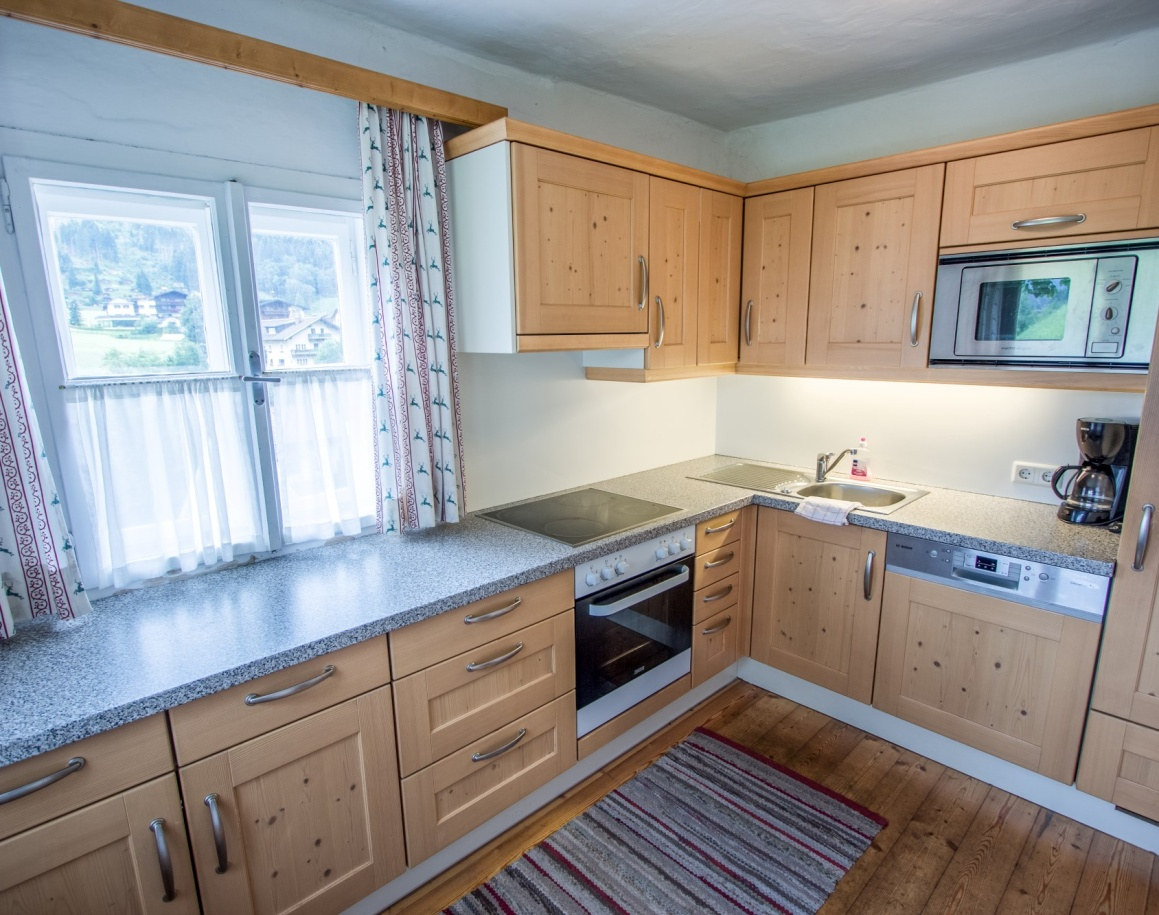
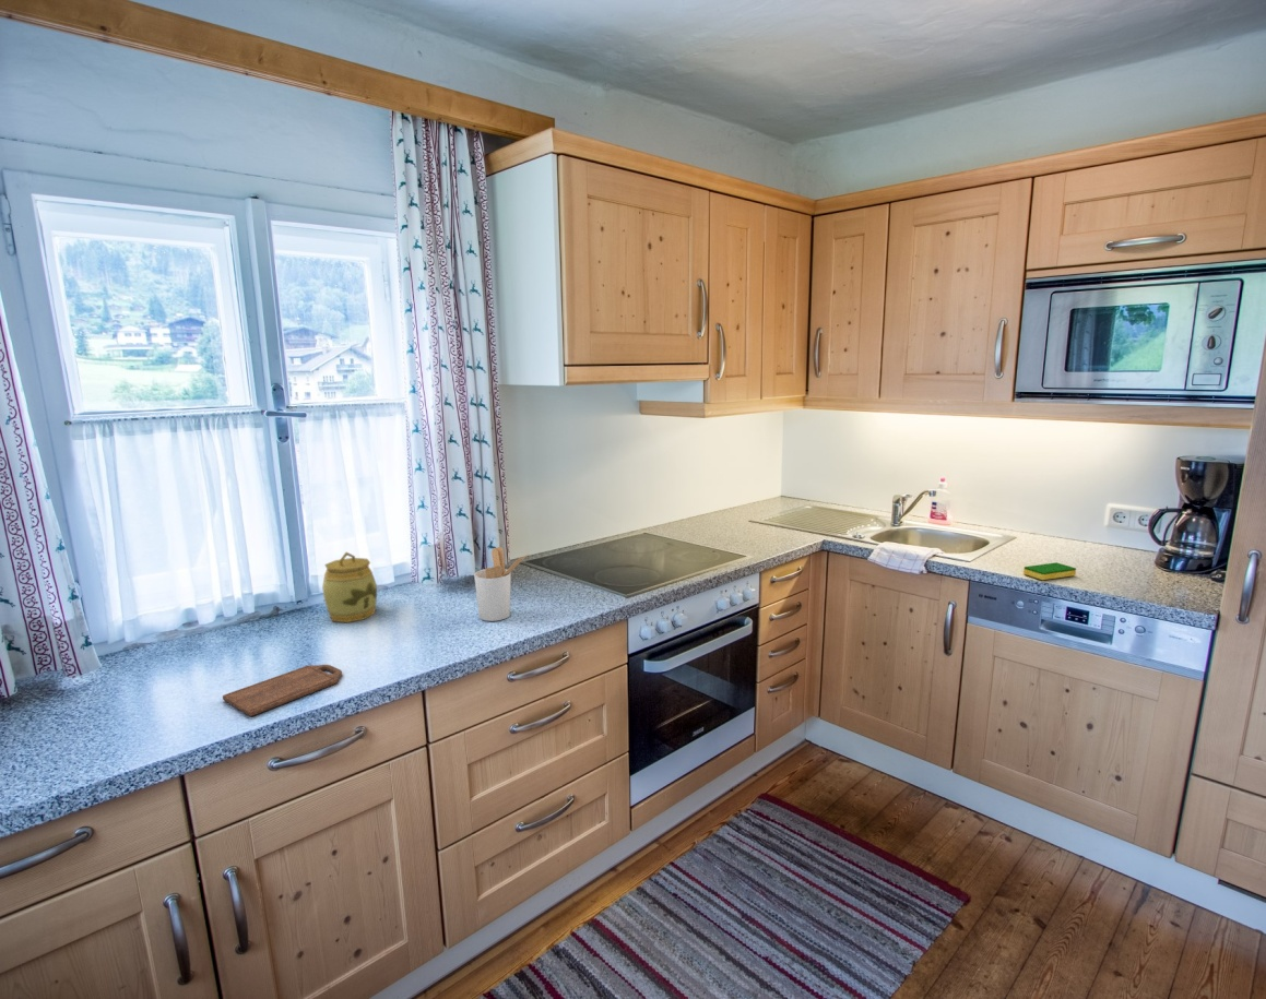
+ jar (348, 583)
+ cutting board (288, 686)
+ utensil holder (502, 584)
+ dish sponge (1049, 571)
